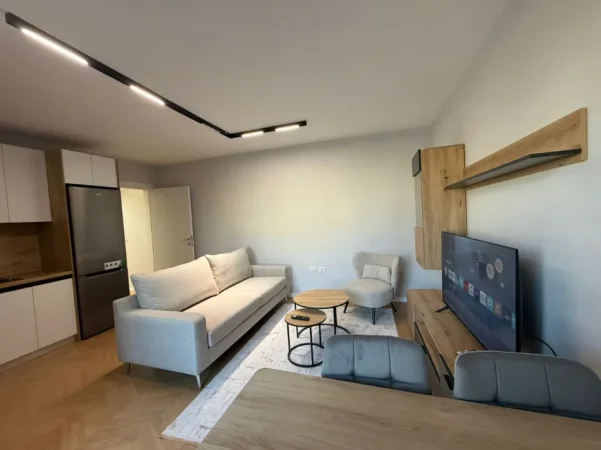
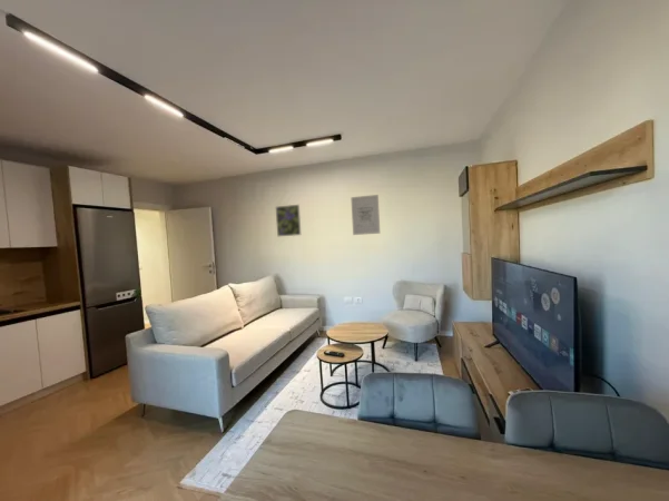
+ wall art (365, 215)
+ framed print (287, 220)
